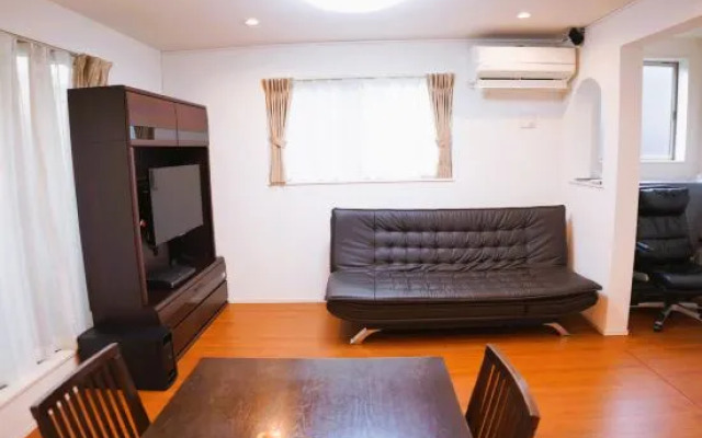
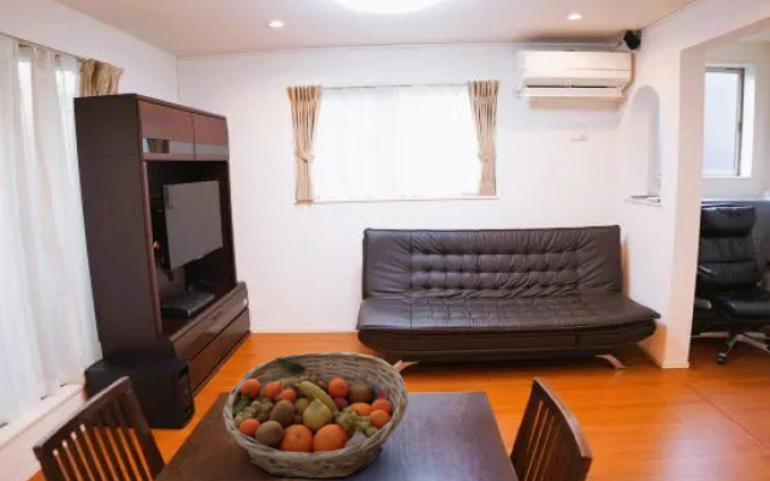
+ fruit basket (316, 410)
